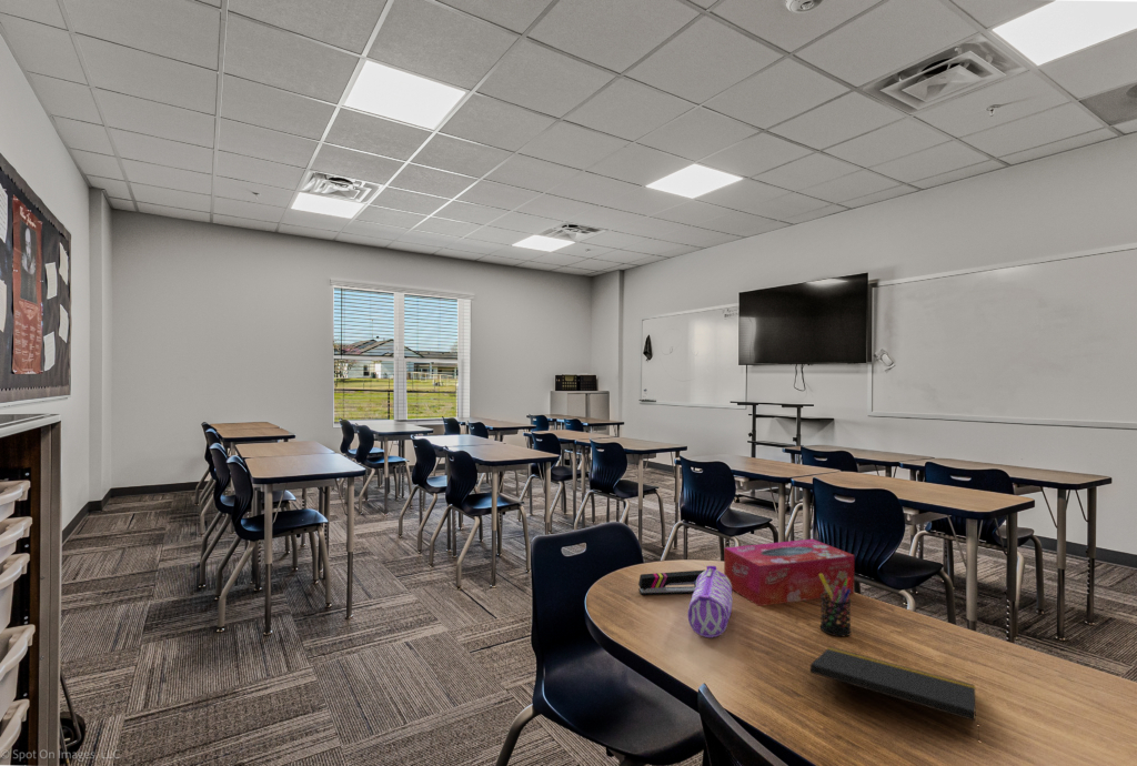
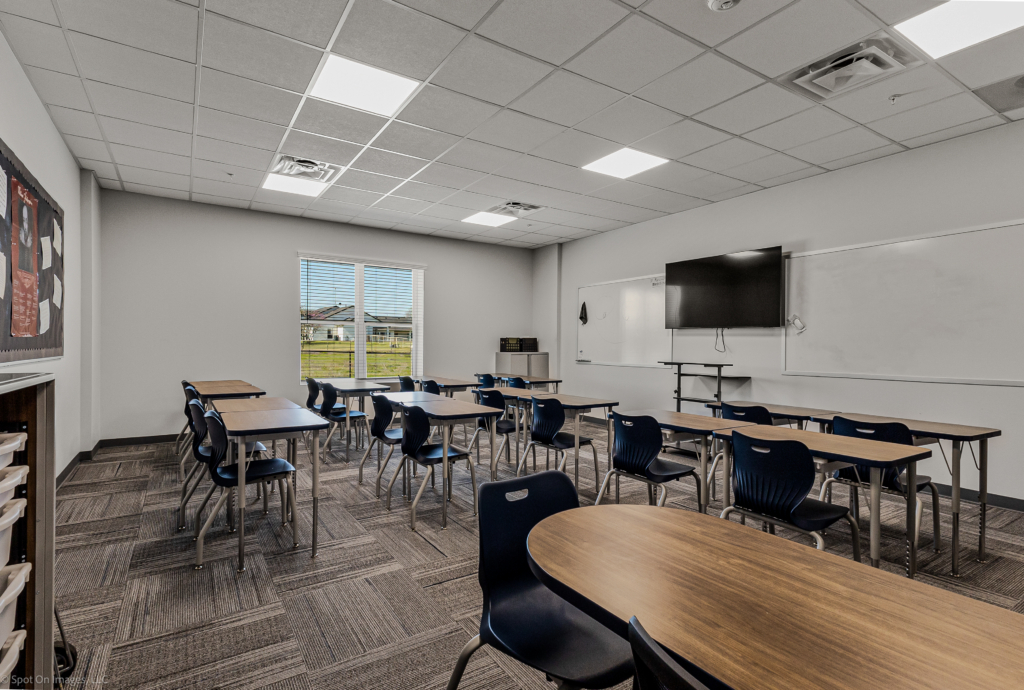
- tissue box (787, 570)
- stapler (674, 582)
- pencil case (711, 598)
- notepad (892, 678)
- pen holder (838, 602)
